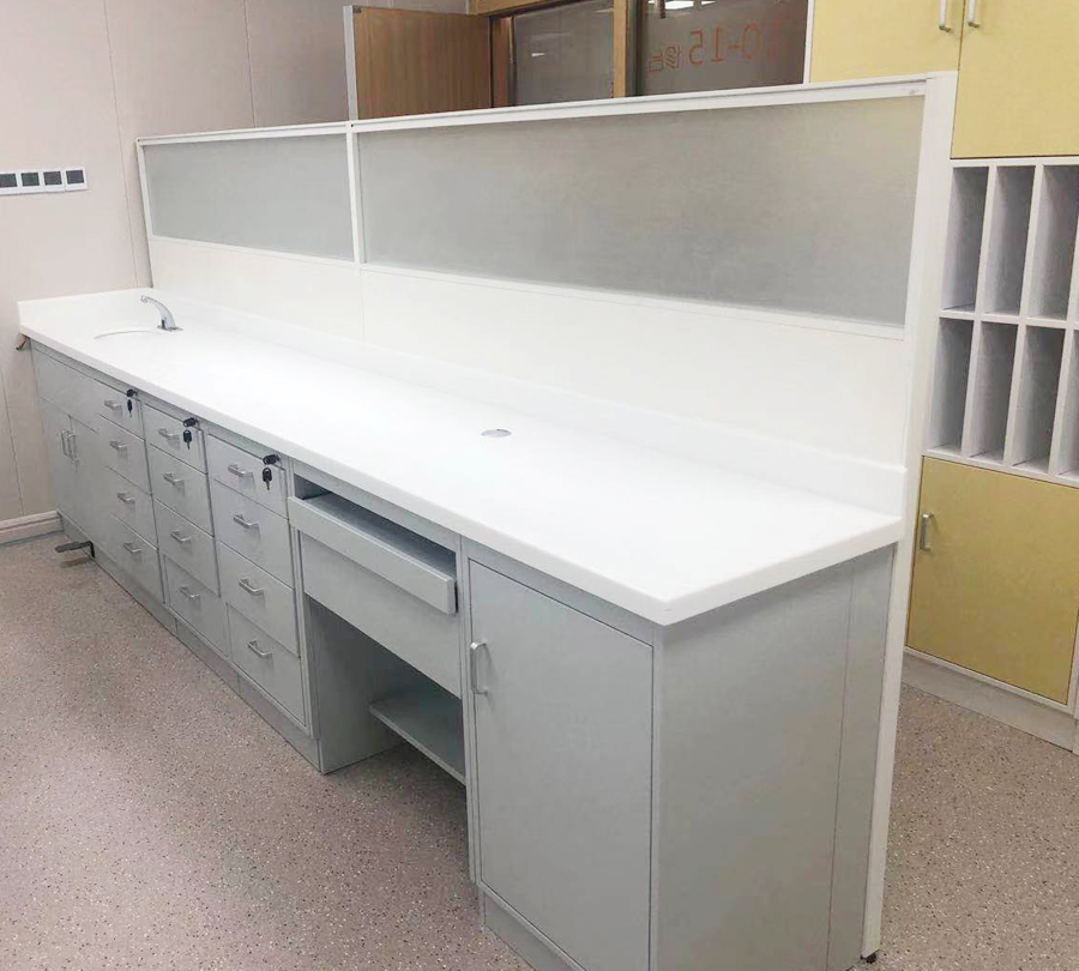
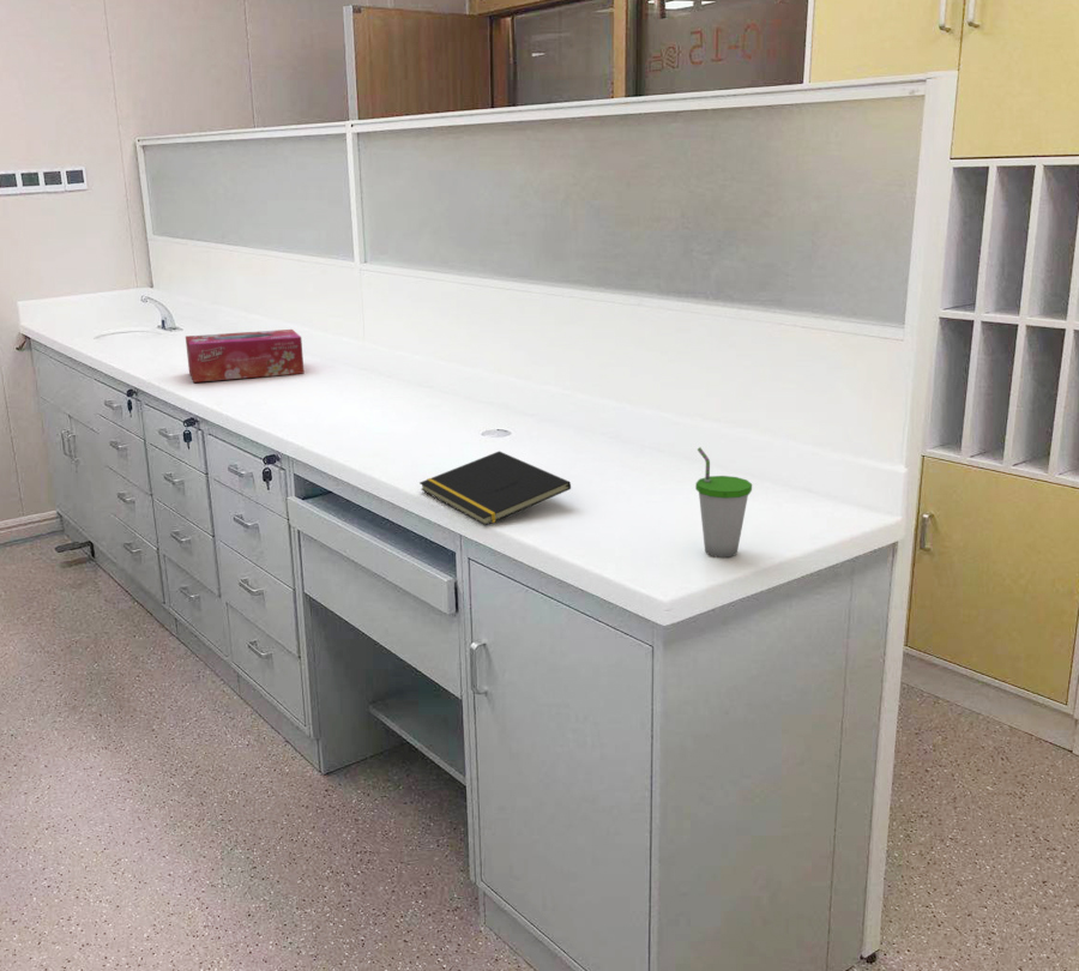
+ notepad (493, 486)
+ cup (723, 502)
+ tissue box (245, 354)
